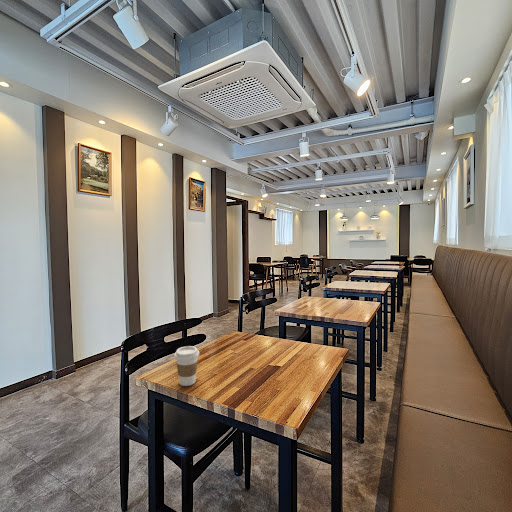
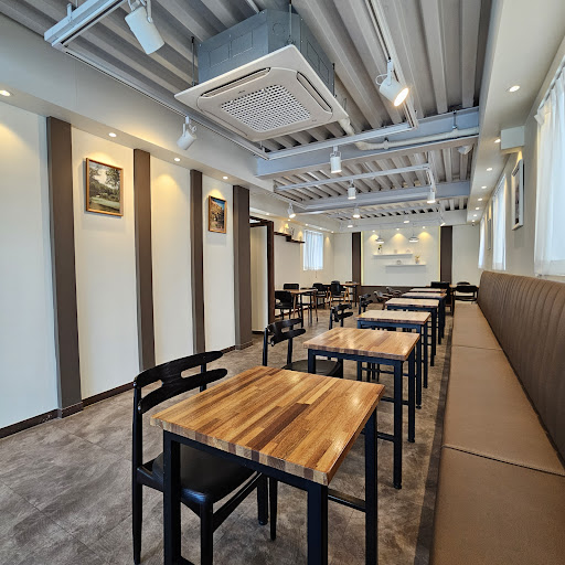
- coffee cup (187, 365)
